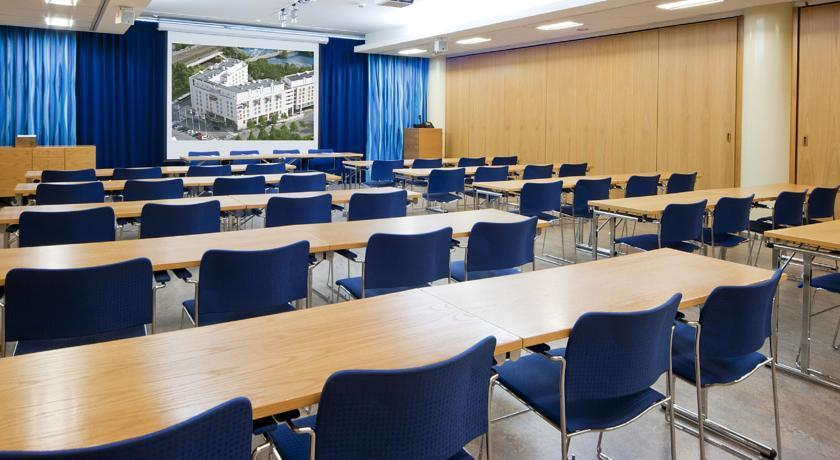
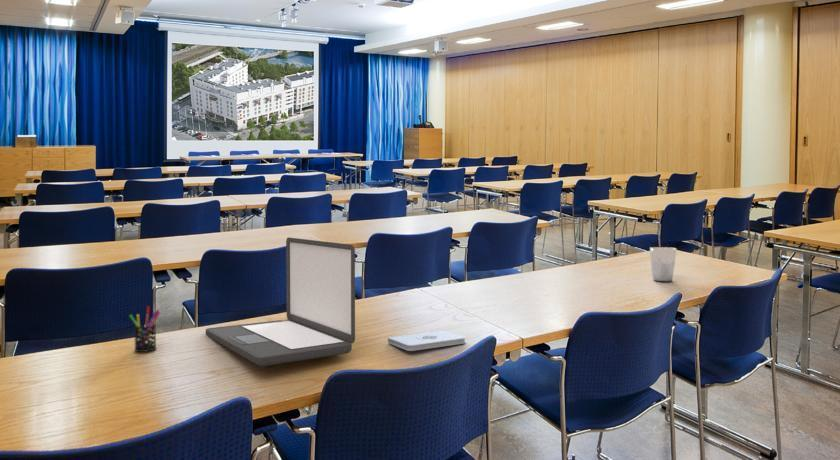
+ notepad (427, 340)
+ laptop (286, 293)
+ pen holder (143, 328)
+ drinking glass (662, 264)
